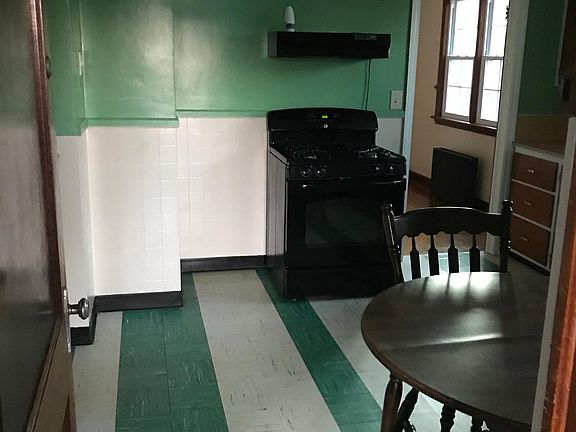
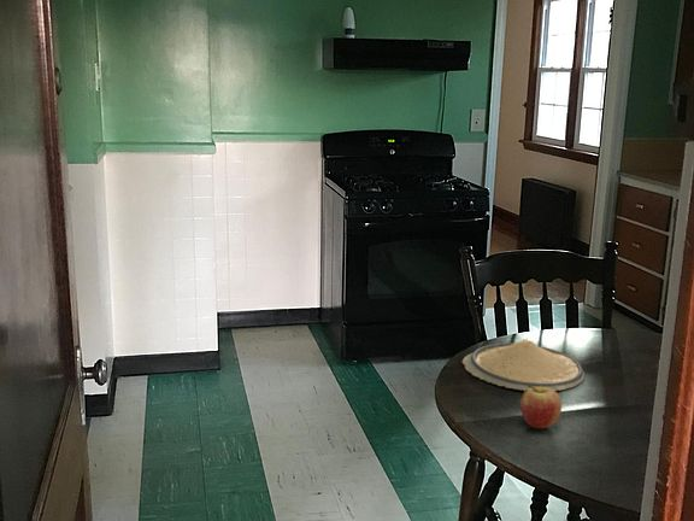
+ fruit (540, 405)
+ plate (523, 353)
